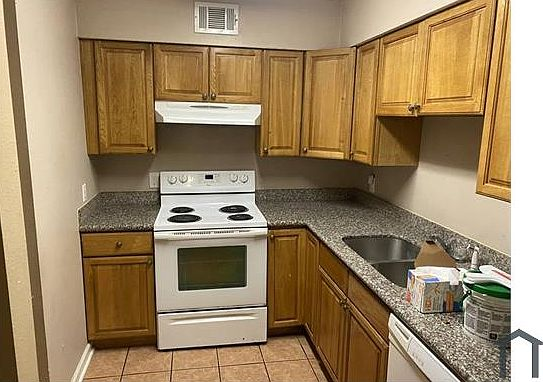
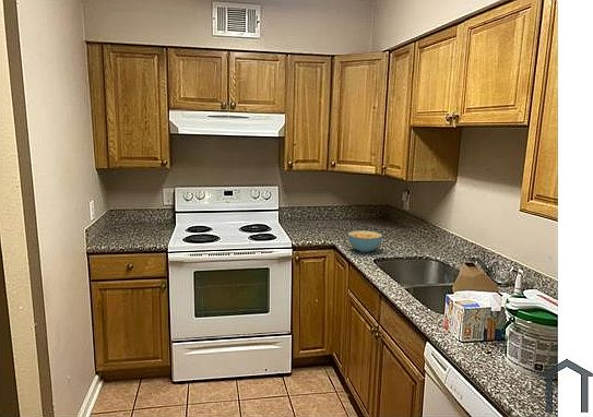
+ cereal bowl (364, 242)
